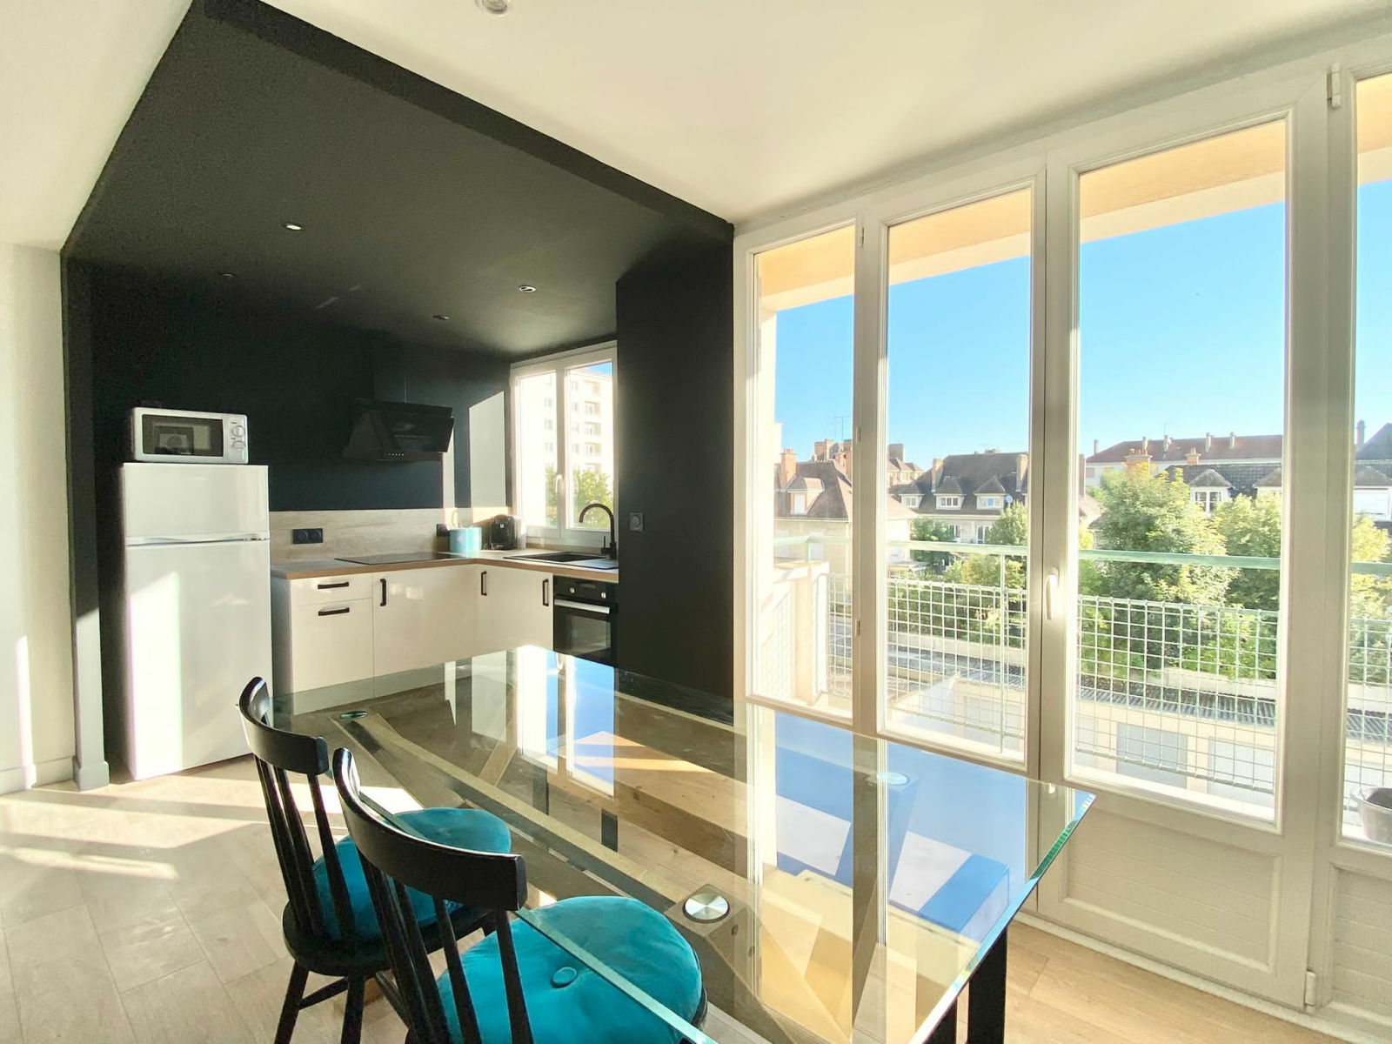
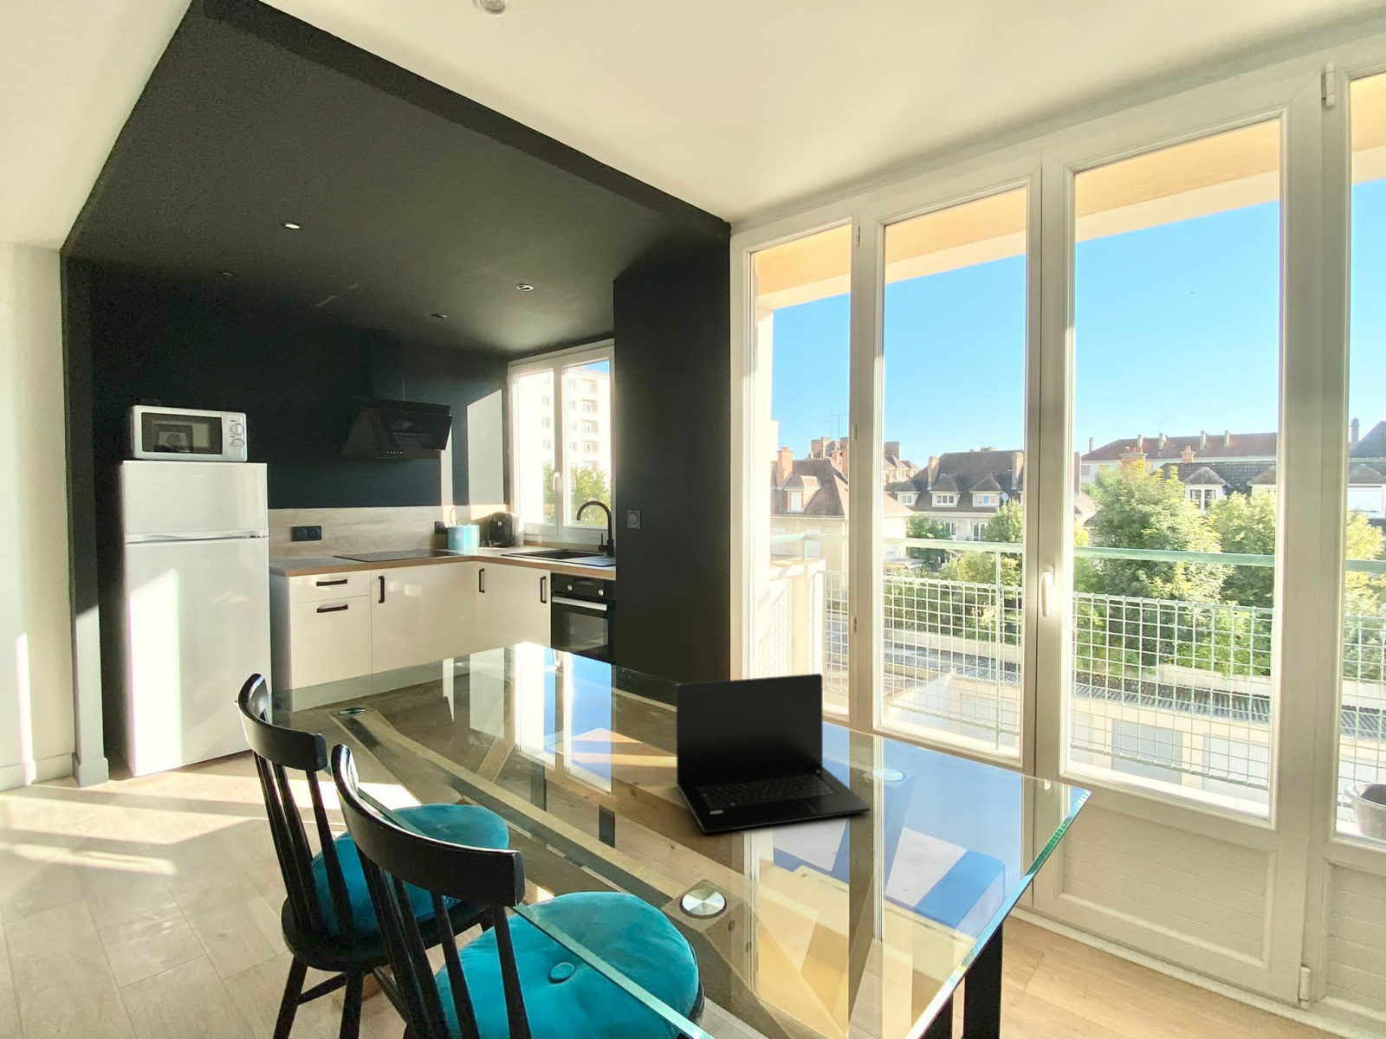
+ laptop (769, 745)
